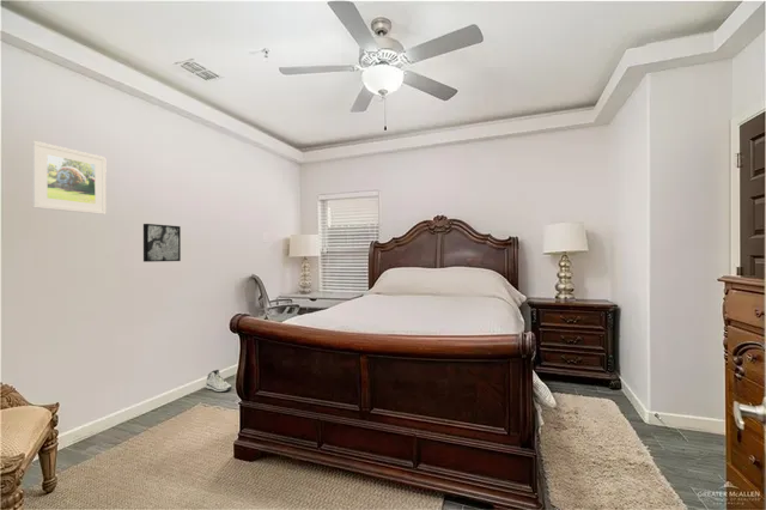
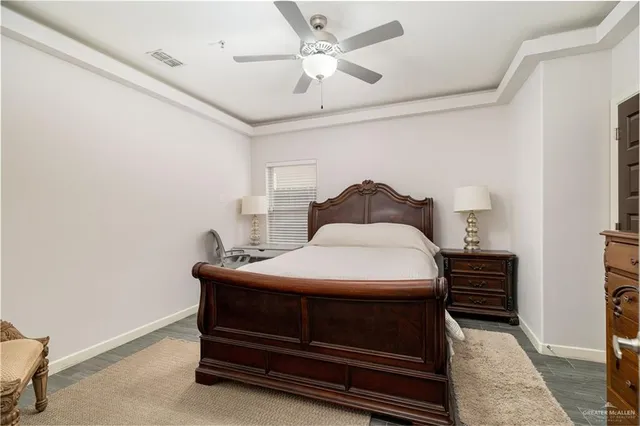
- wall art (162, 243)
- sneaker (218, 380)
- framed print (72, 180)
